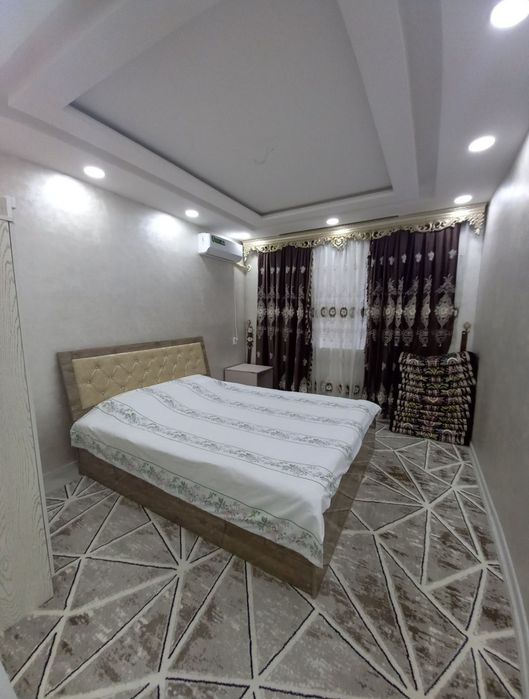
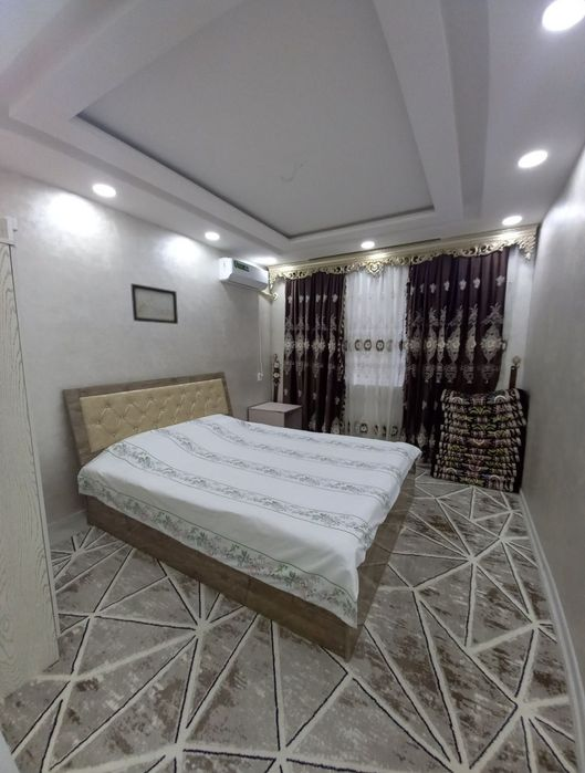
+ wall art (156, 305)
